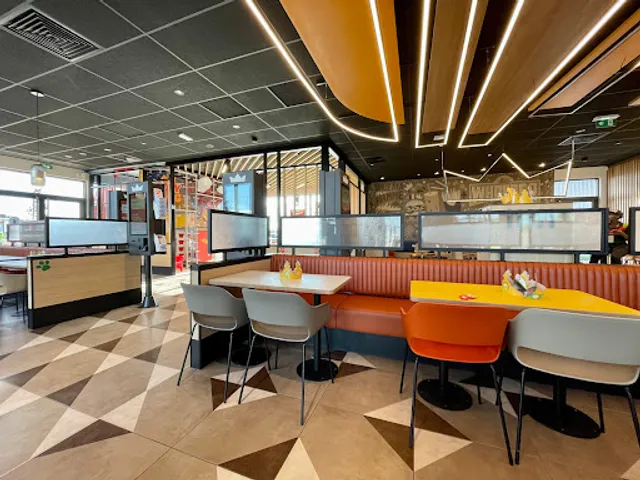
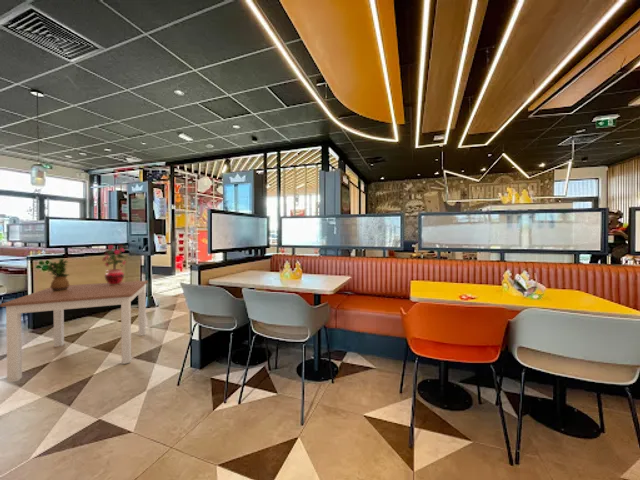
+ potted plant (57, 274)
+ dining table (86, 307)
+ potted flower (115, 263)
